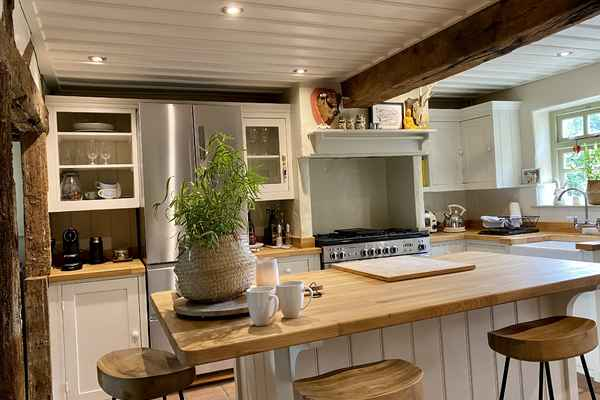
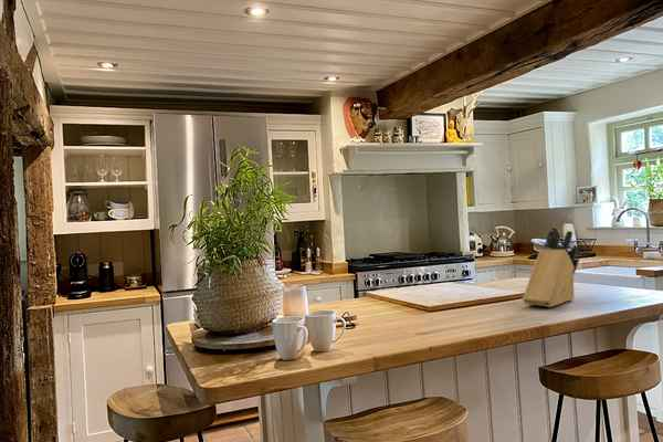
+ knife block (551, 264)
